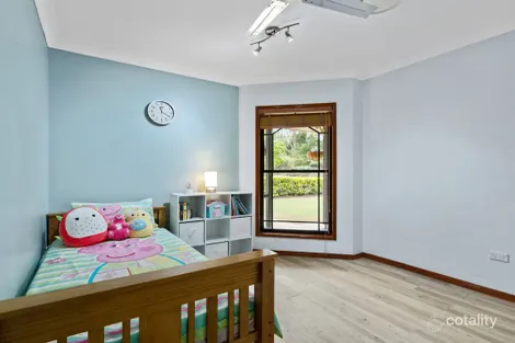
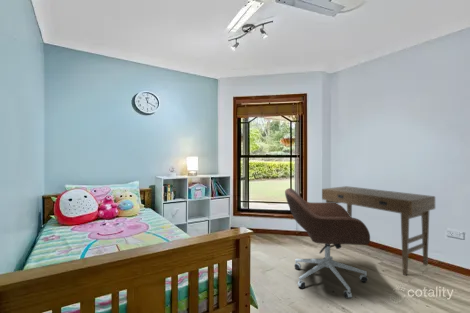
+ desk (373, 208)
+ office chair (327, 235)
